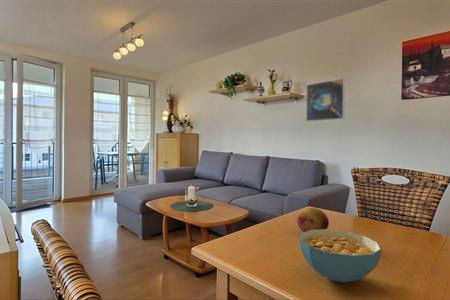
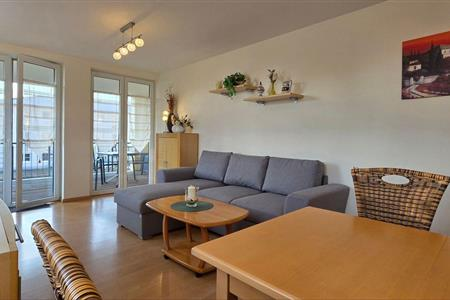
- fruit (313, 220)
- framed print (324, 101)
- cereal bowl (337, 258)
